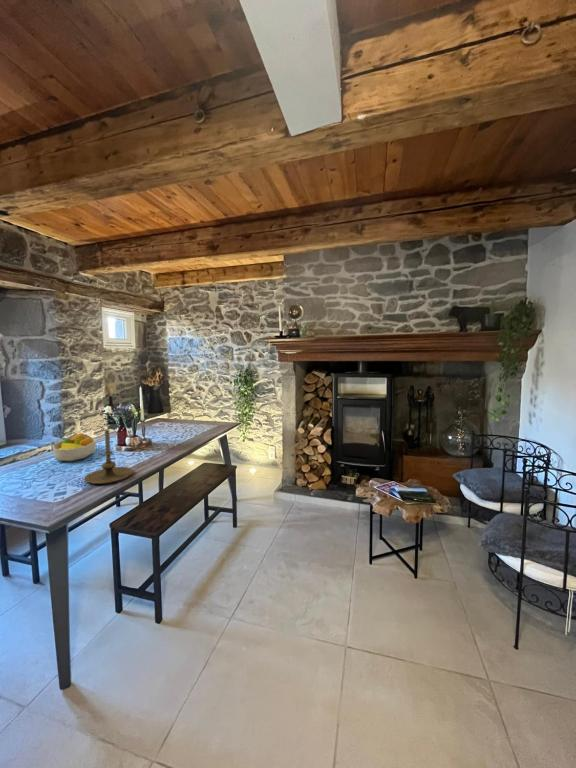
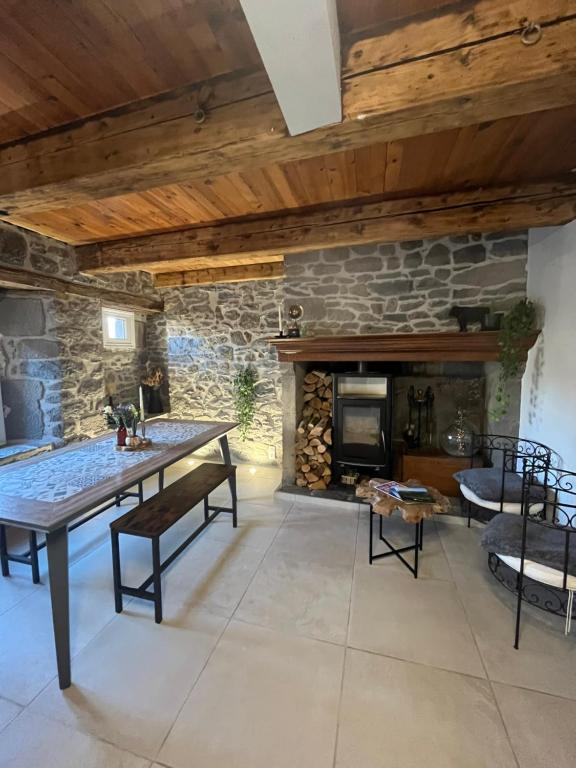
- candle holder (108, 453)
- fruit bowl (74, 446)
